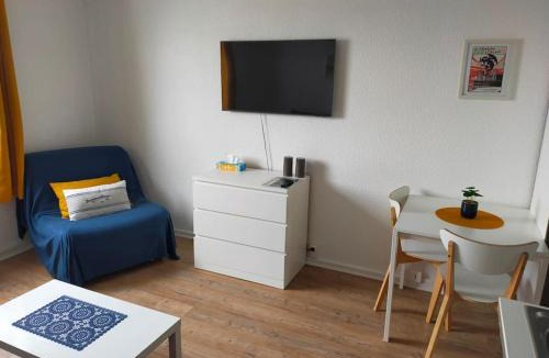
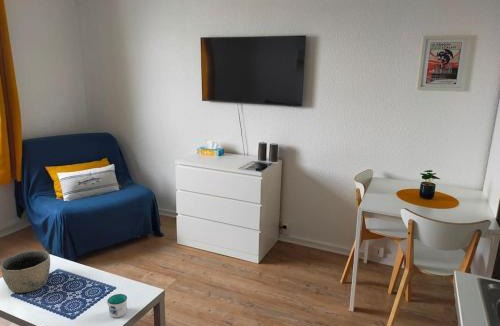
+ bowl (27, 272)
+ mug (116, 305)
